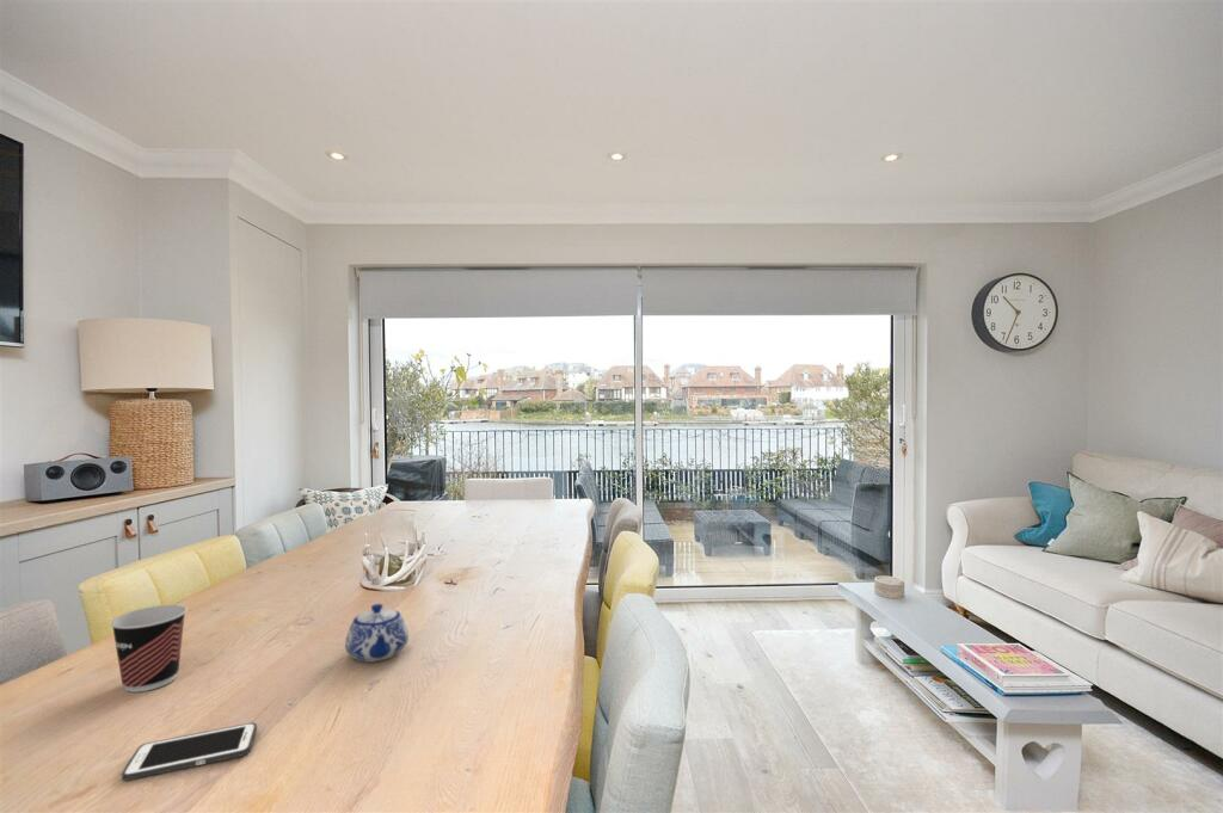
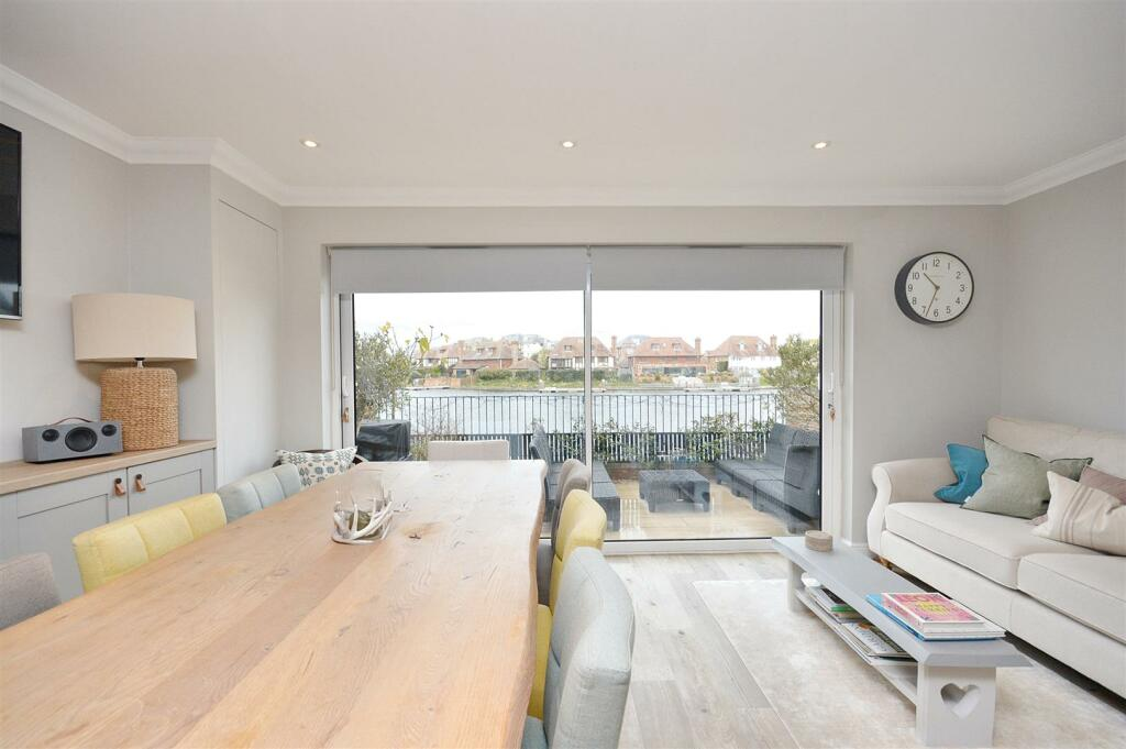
- cup (149, 648)
- teapot (377, 630)
- cell phone (193, 750)
